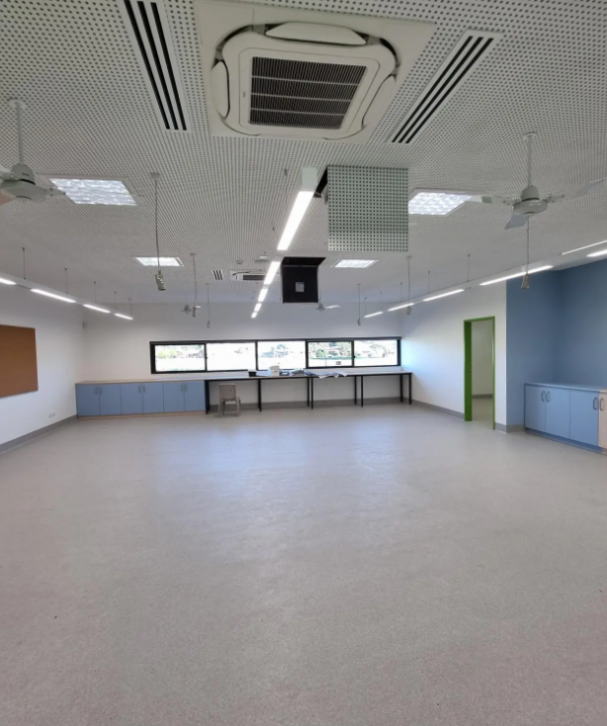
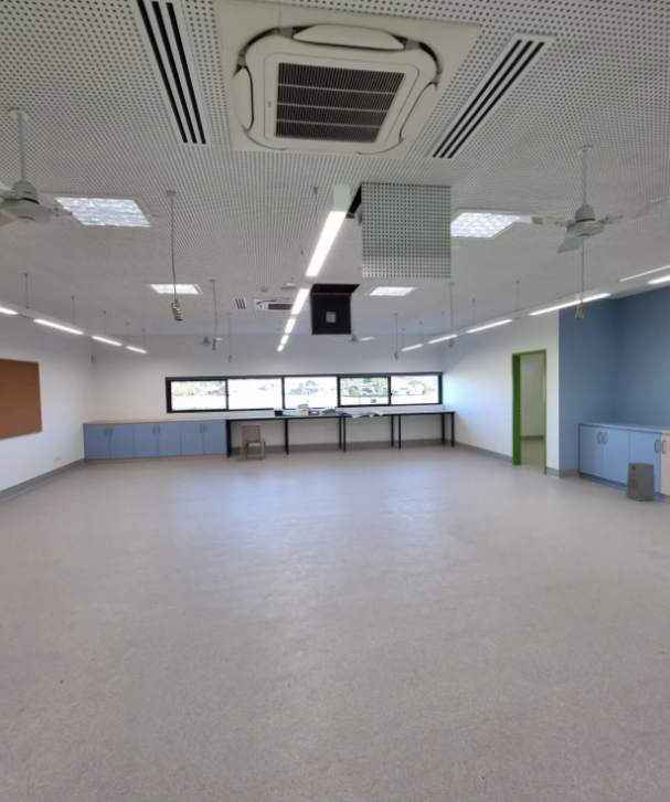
+ air purifier (640, 481)
